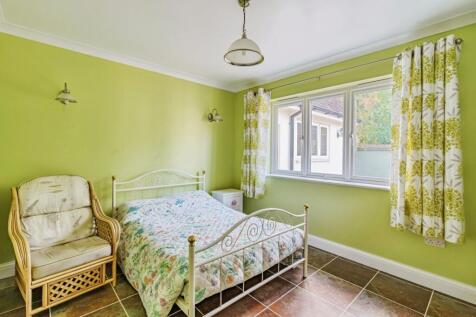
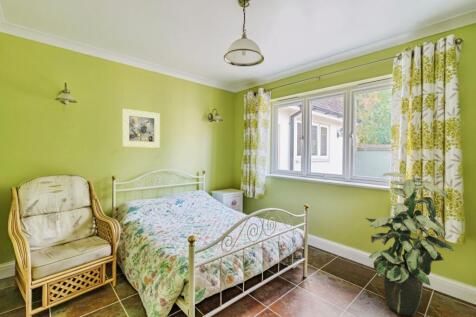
+ indoor plant (403, 240)
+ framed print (142, 129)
